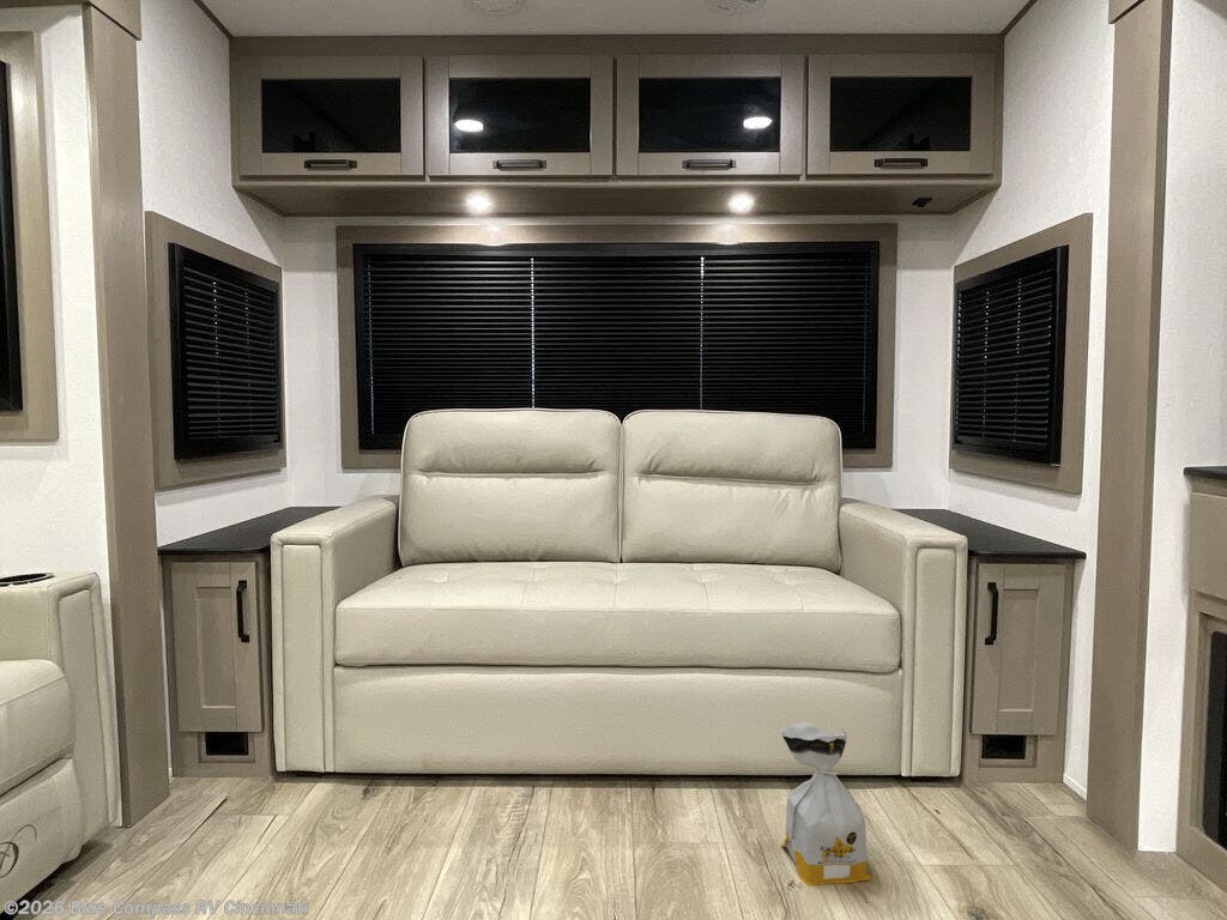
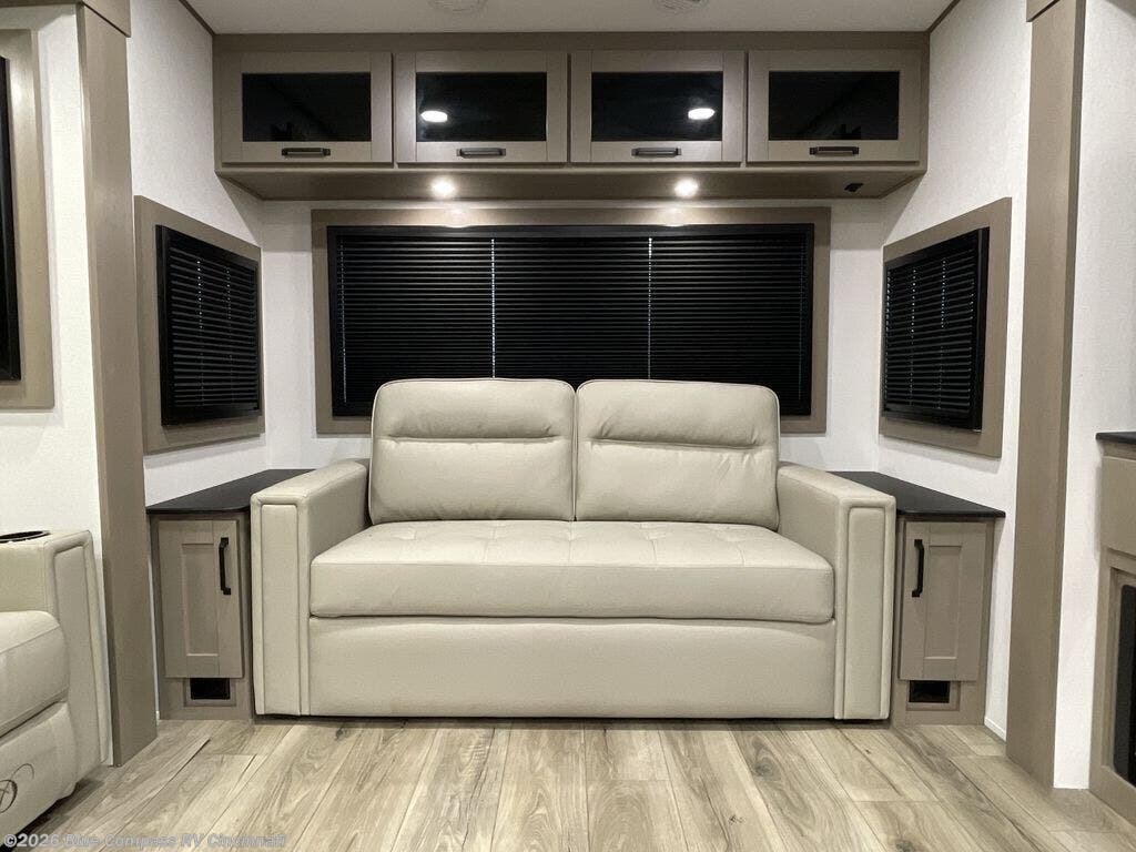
- bag (822, 793)
